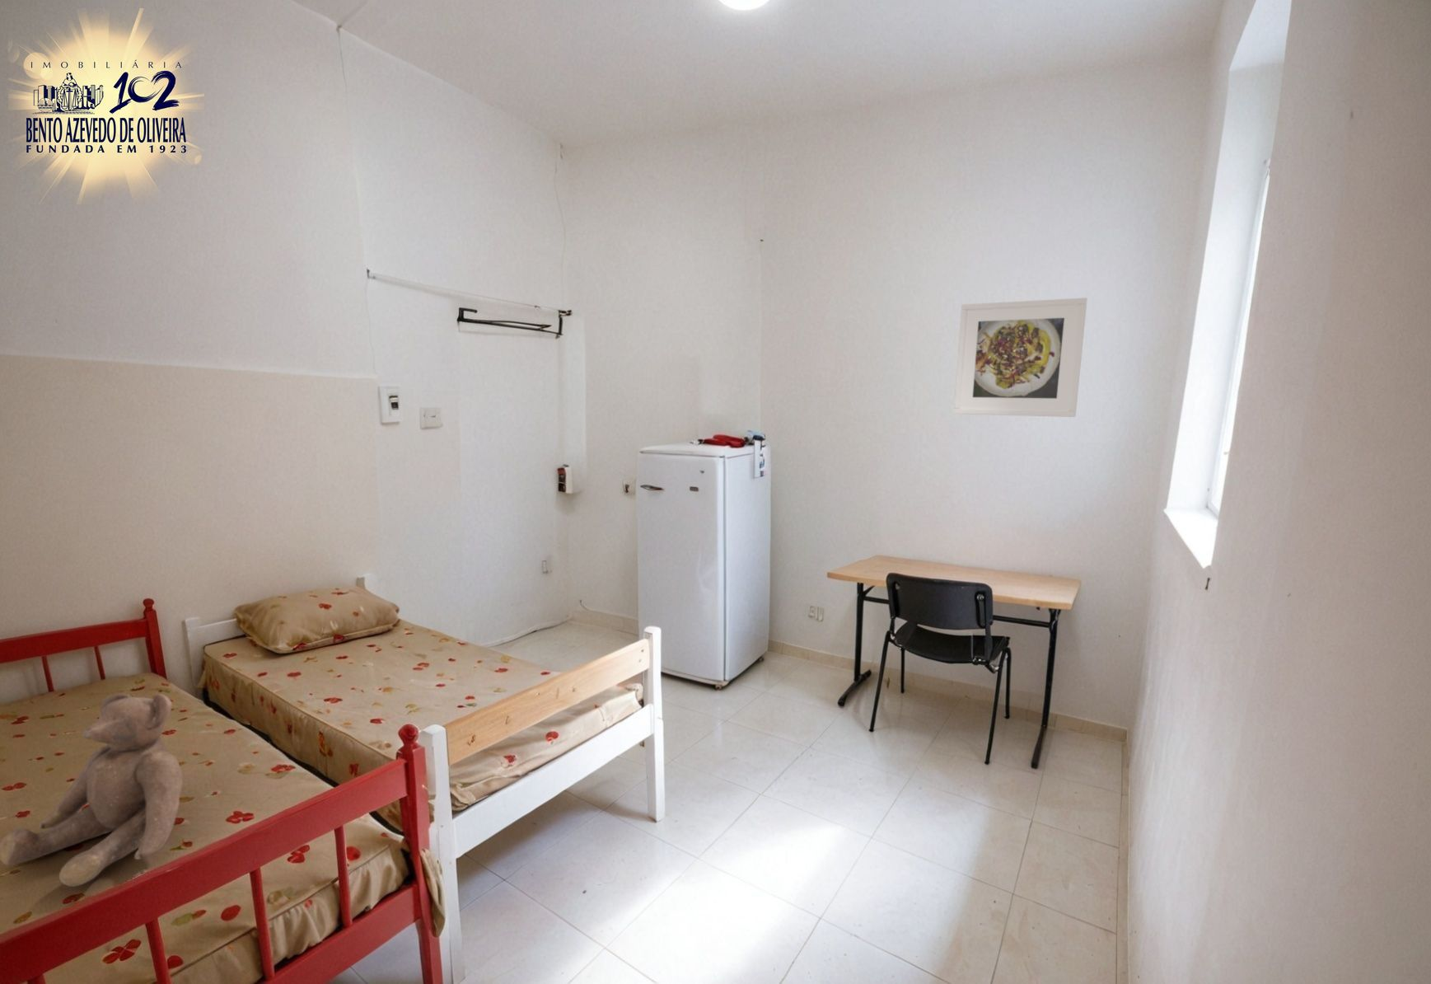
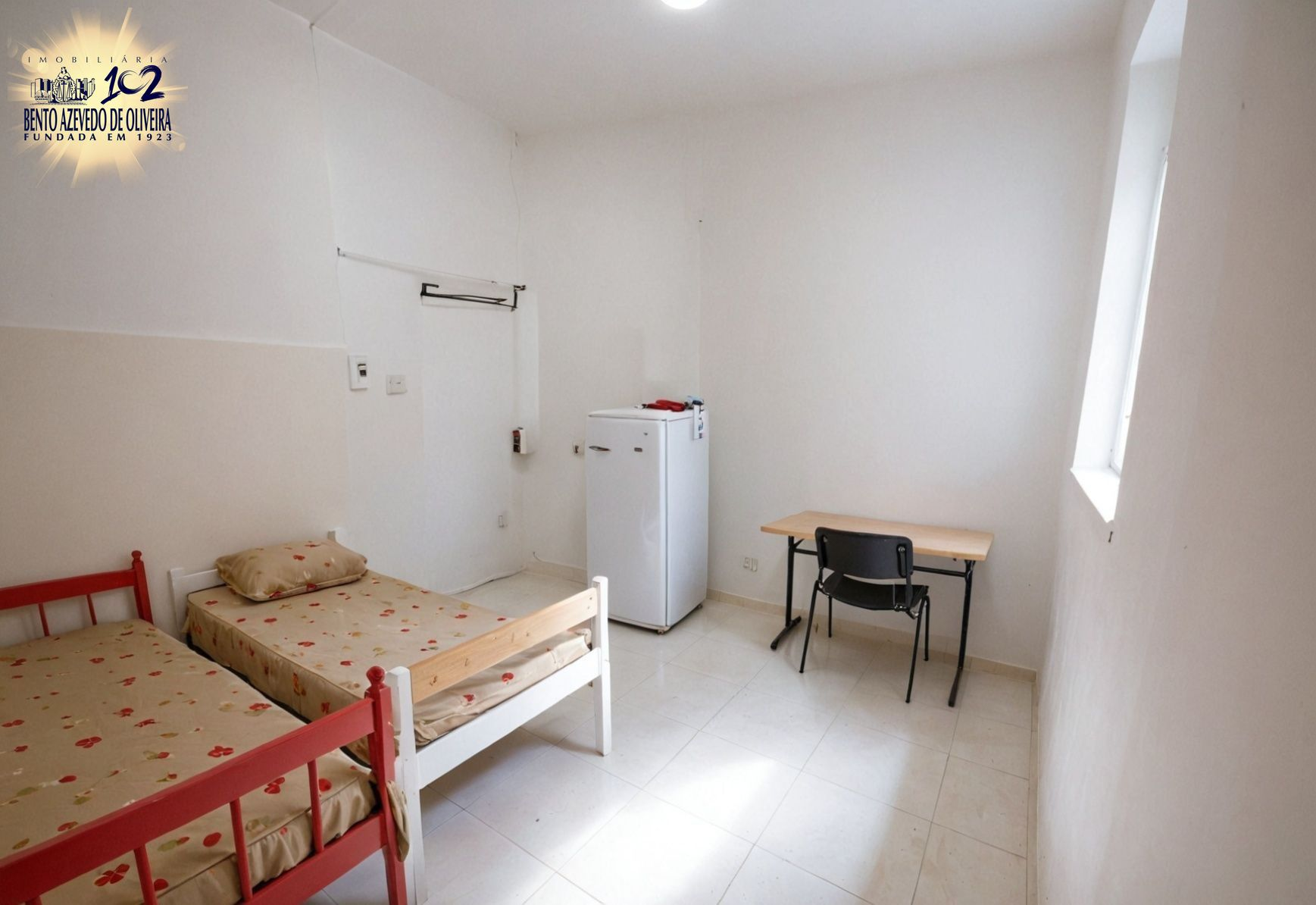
- teddy bear (96, 781)
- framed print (1017, 359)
